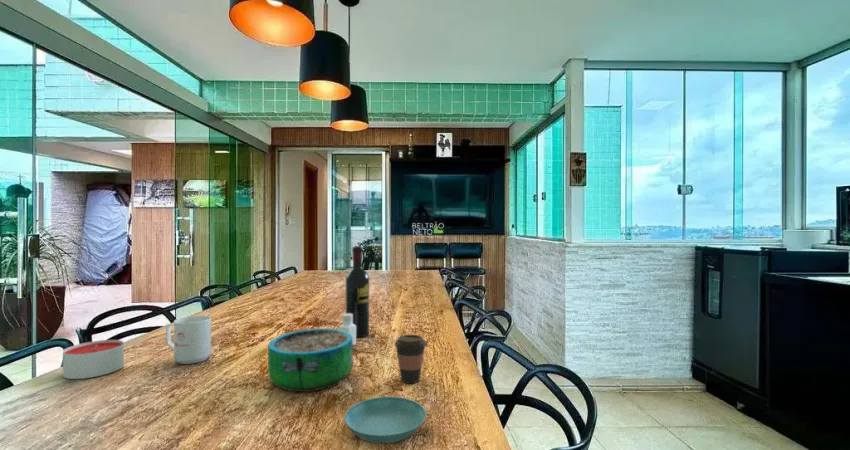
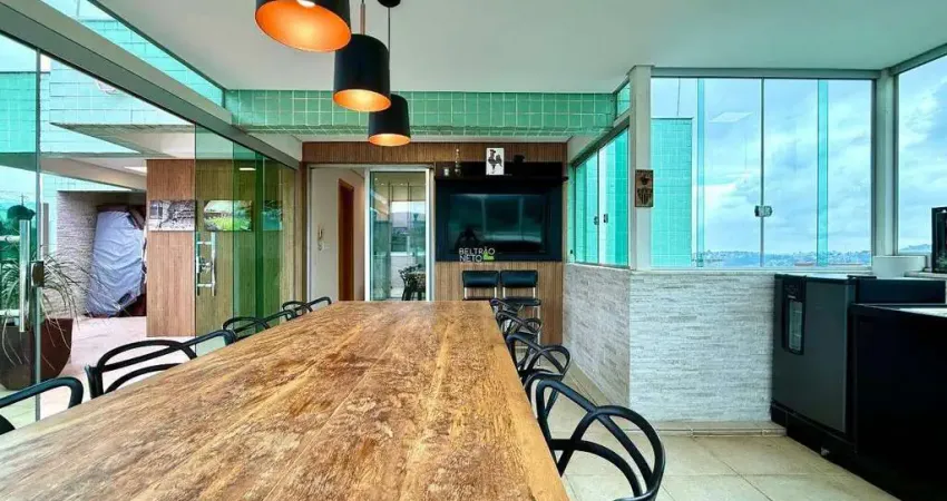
- coffee cup (410, 358)
- candle (94, 357)
- pepper shaker (347, 330)
- decorative bowl (311, 357)
- wine bottle (357, 290)
- saucer (385, 420)
- mug (187, 339)
